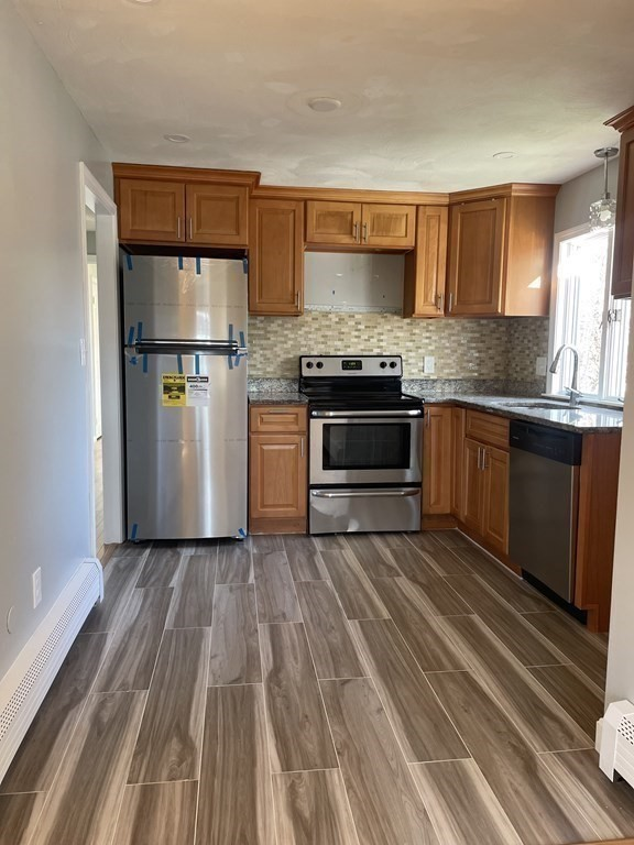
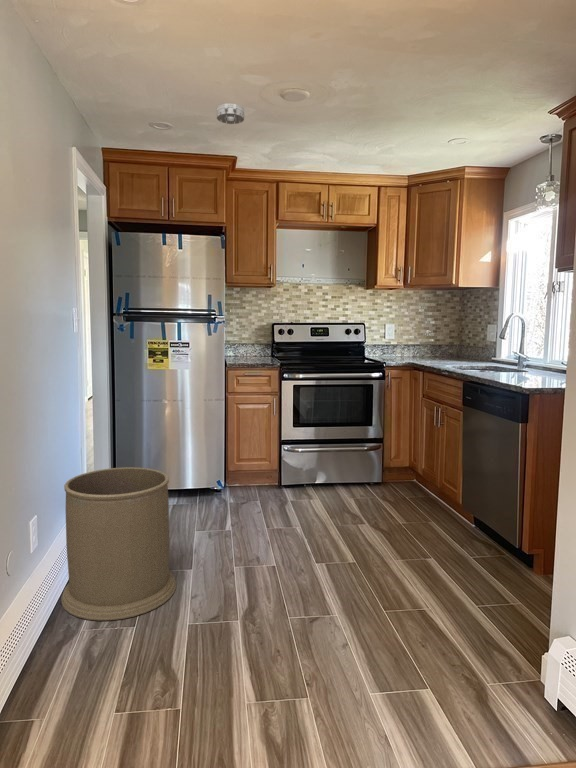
+ trash can (119, 536)
+ smoke detector (230, 113)
